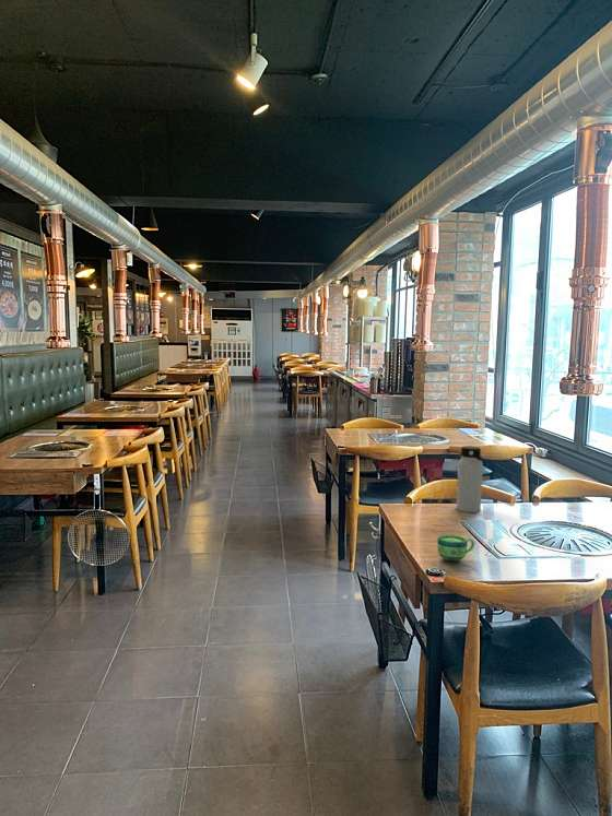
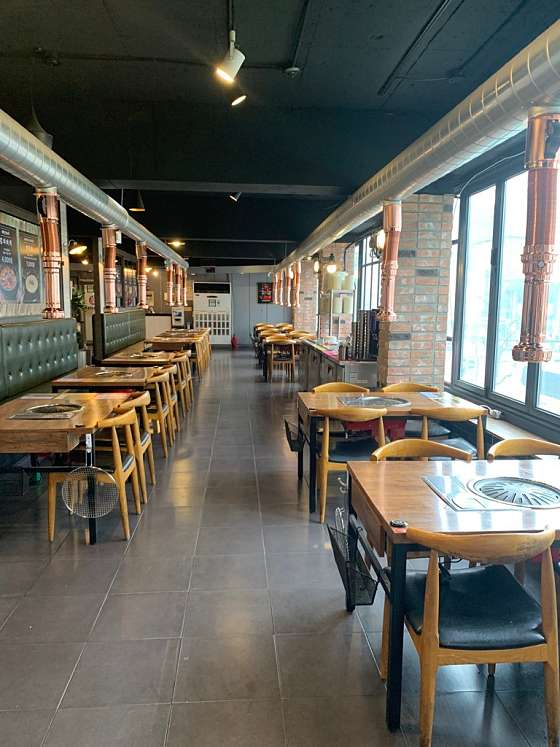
- cup (455, 547)
- water bottle (469, 477)
